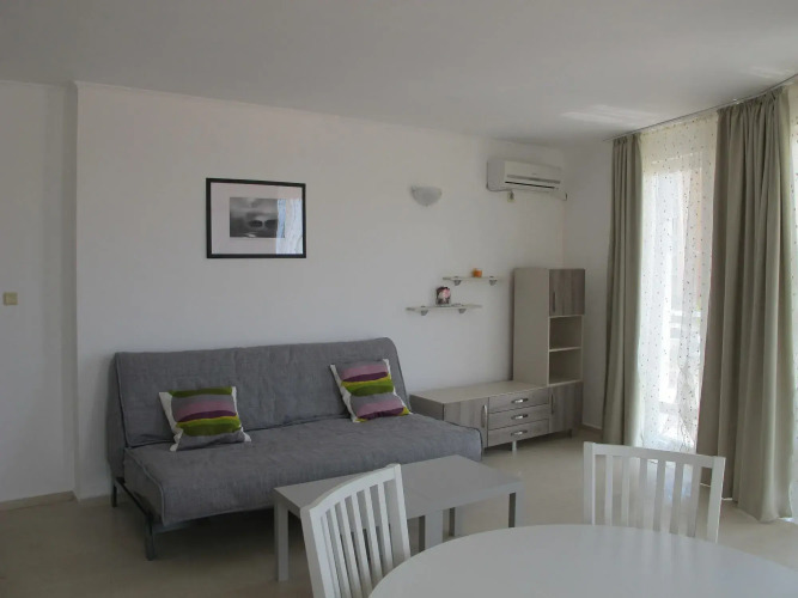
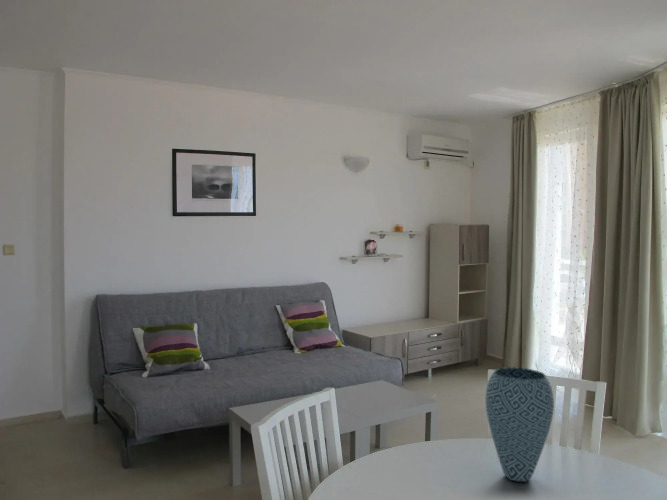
+ vase (518, 425)
